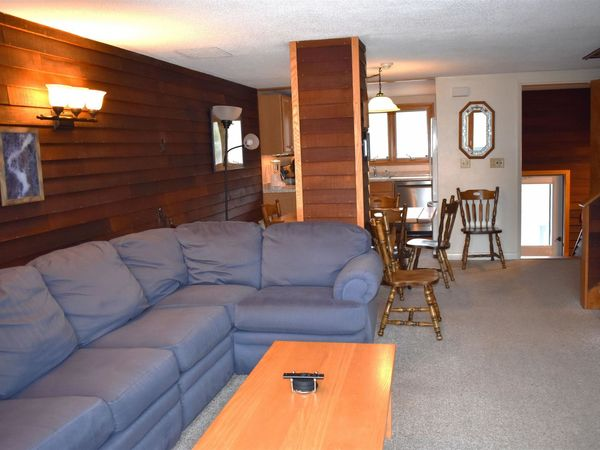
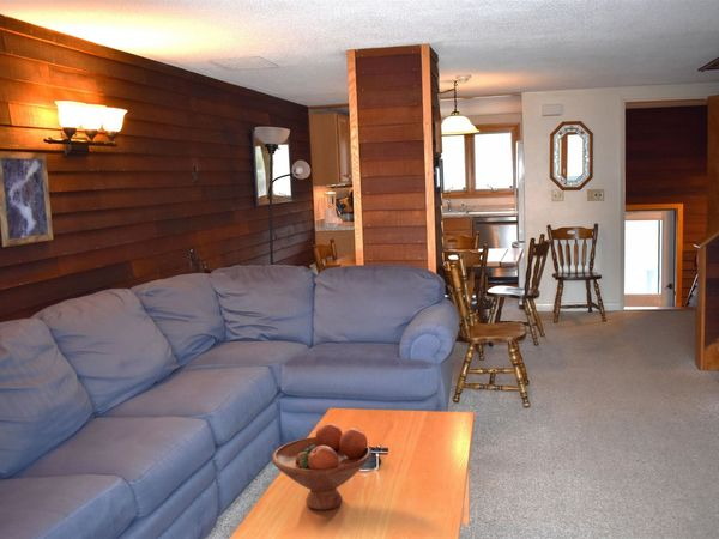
+ fruit bowl (322, 467)
